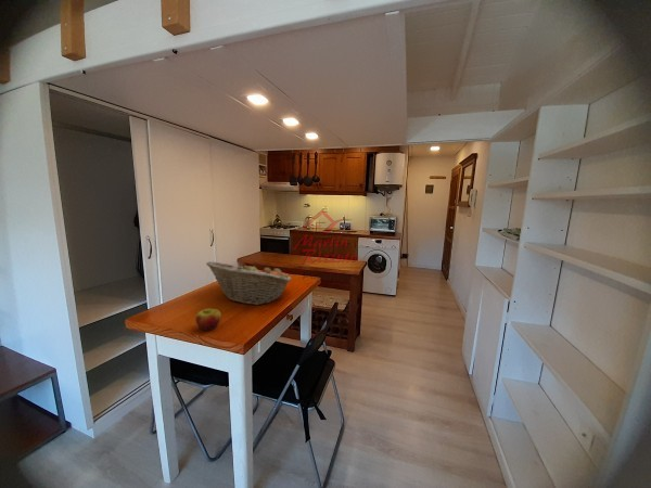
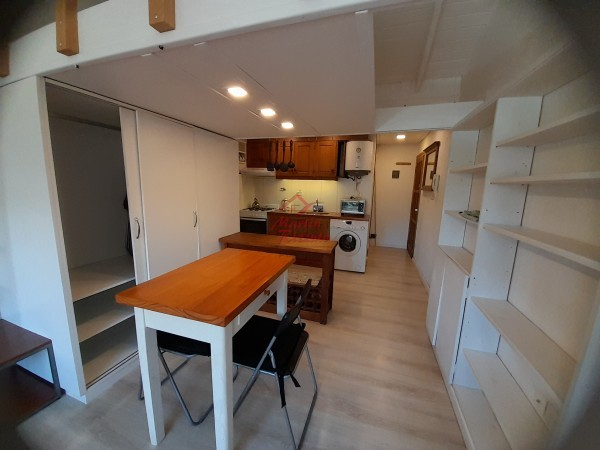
- apple (208, 319)
- fruit basket (250, 278)
